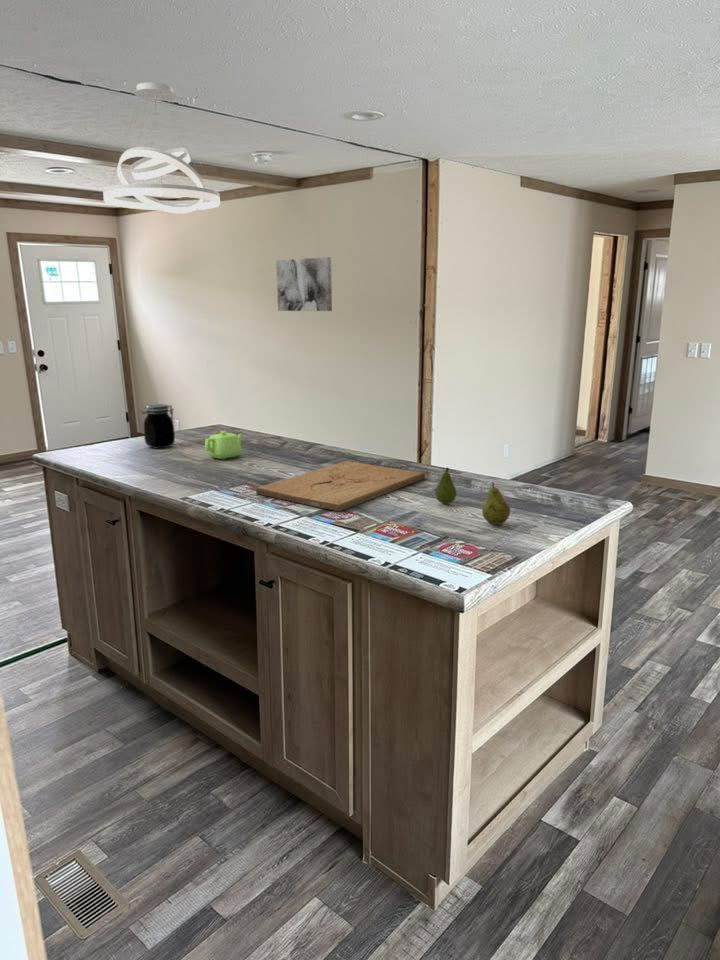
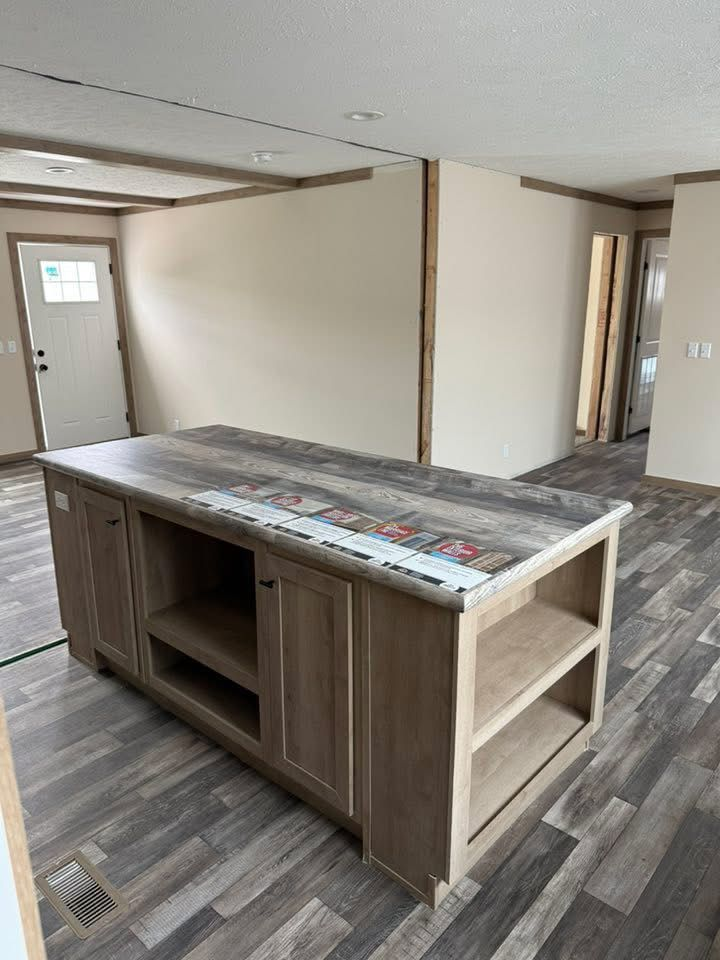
- jar (158, 426)
- fruit (446, 485)
- wall art (303, 285)
- teapot (224, 443)
- cutting board (343, 482)
- pendant light (159, 150)
- fruit (496, 504)
